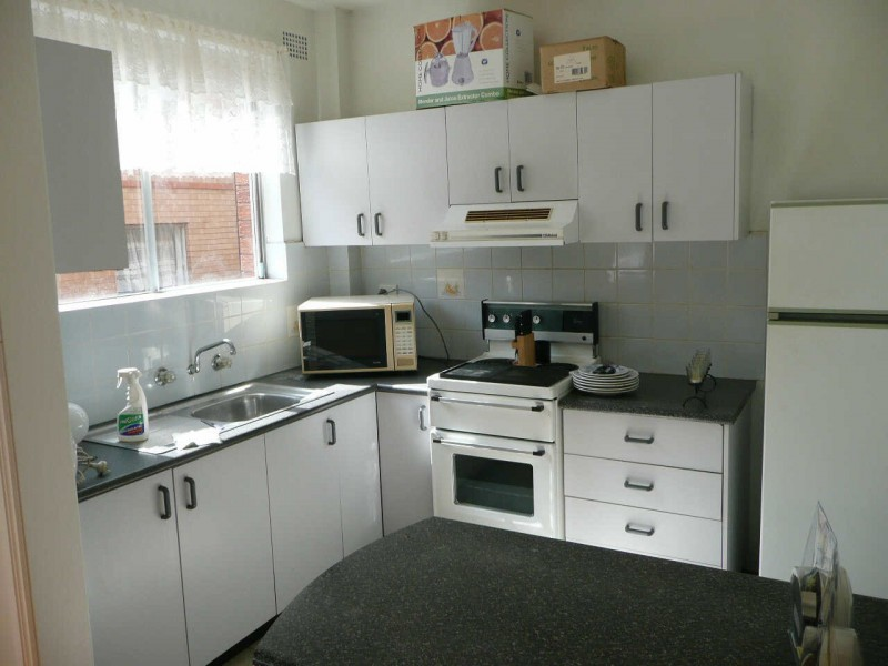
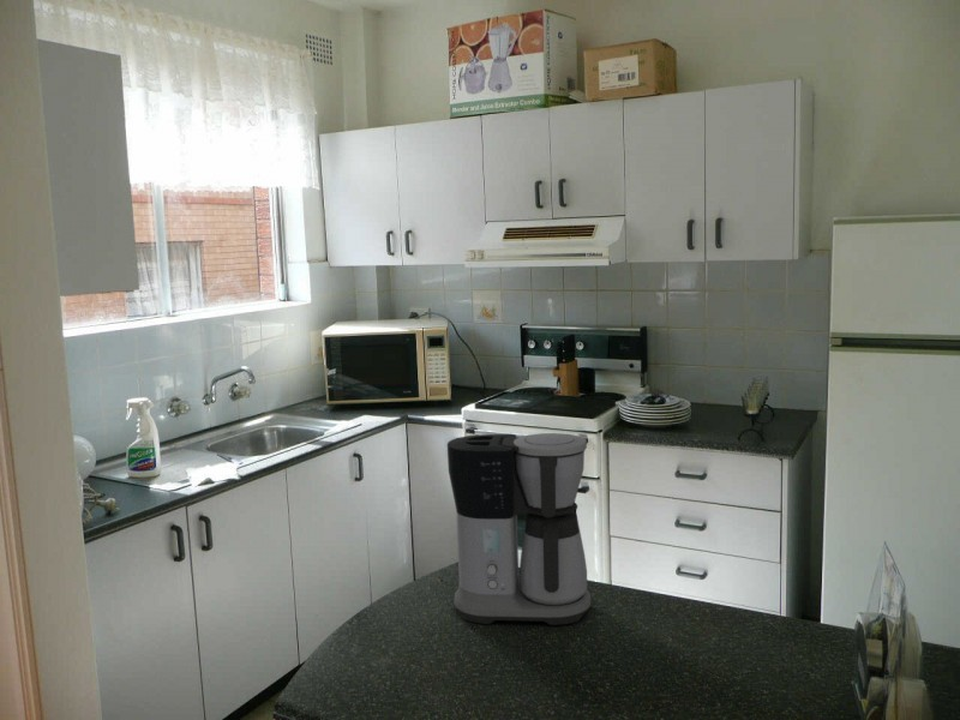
+ coffee maker (516, 528)
